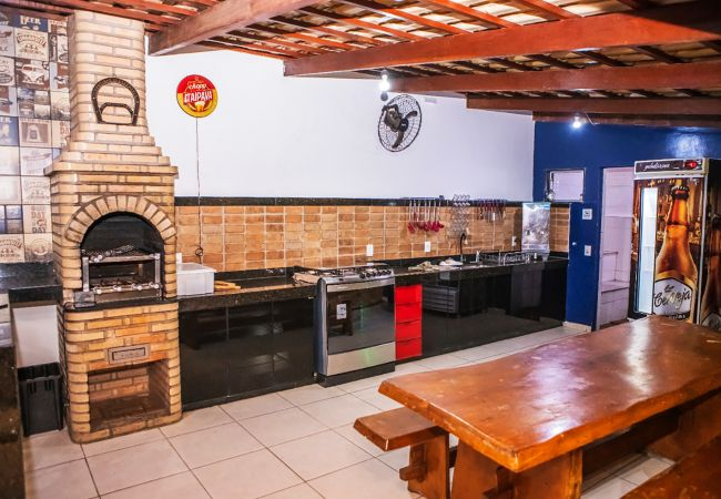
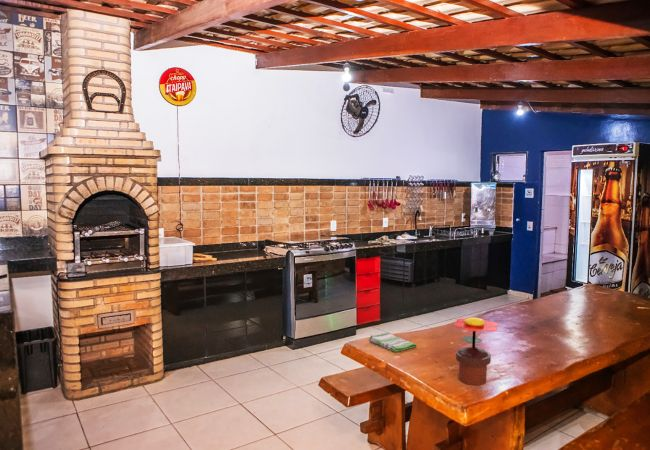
+ dish towel (392, 341)
+ potted flower (475, 349)
